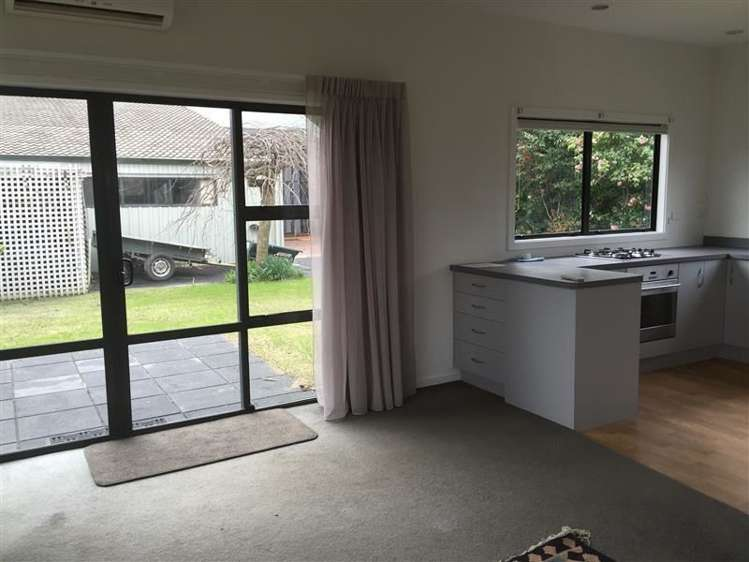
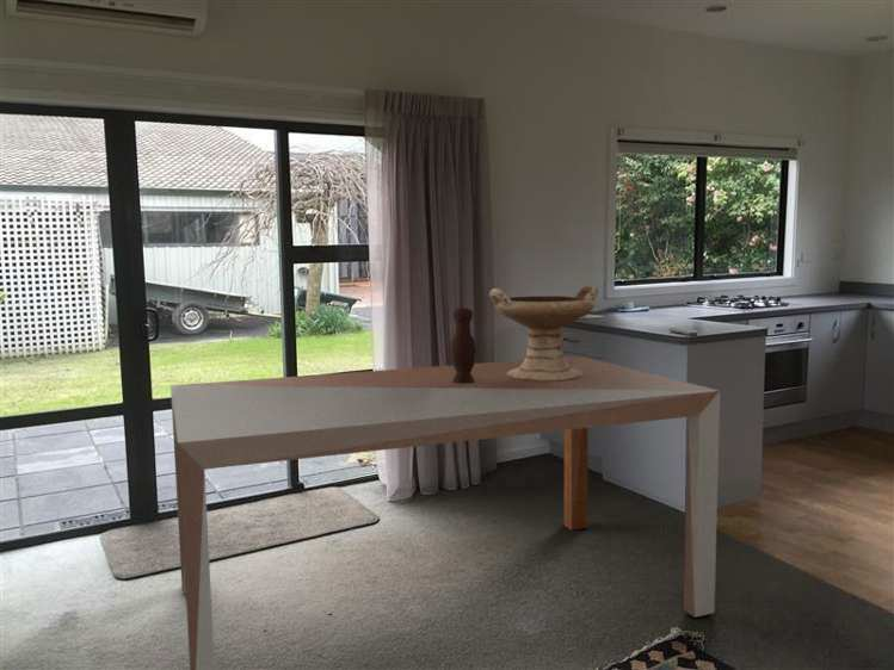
+ vase (462, 345)
+ table (425, 445)
+ decorative bowl (544, 330)
